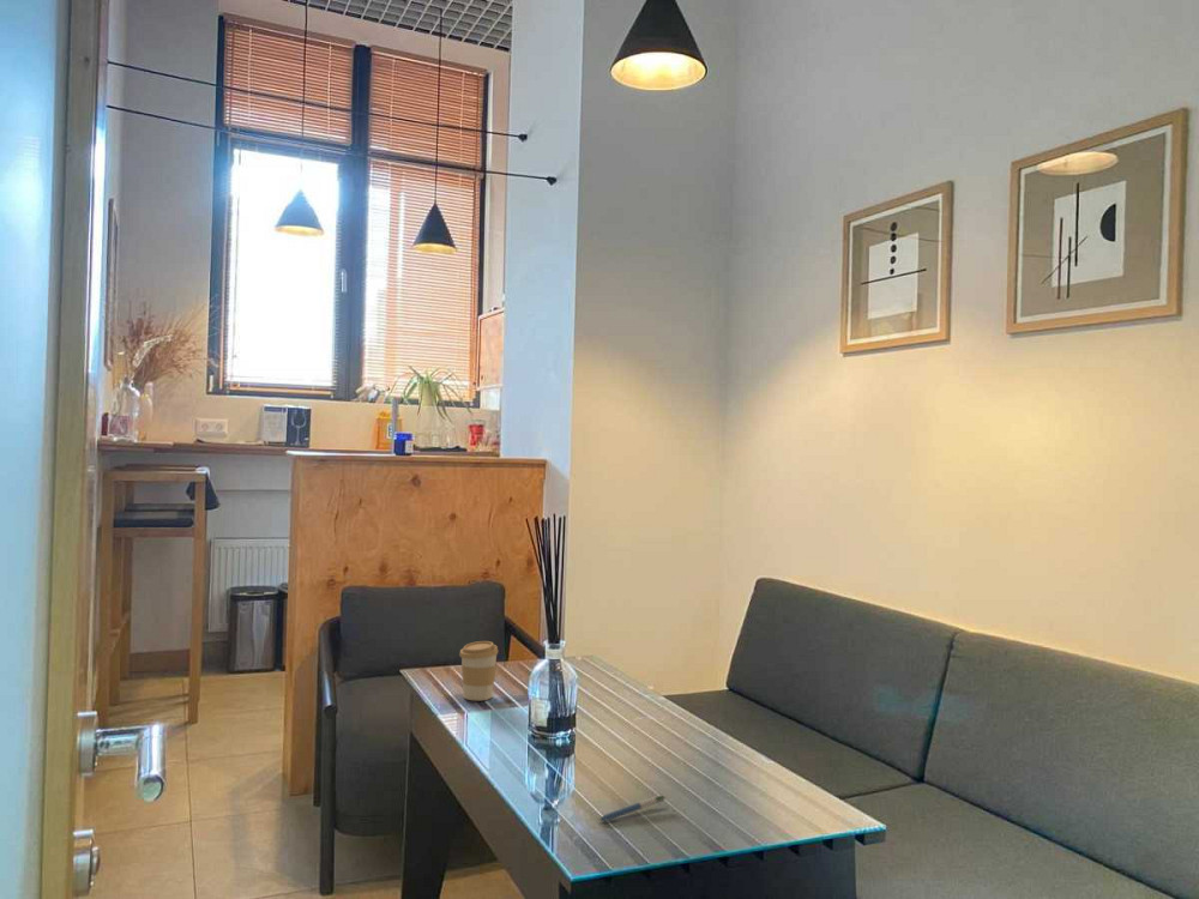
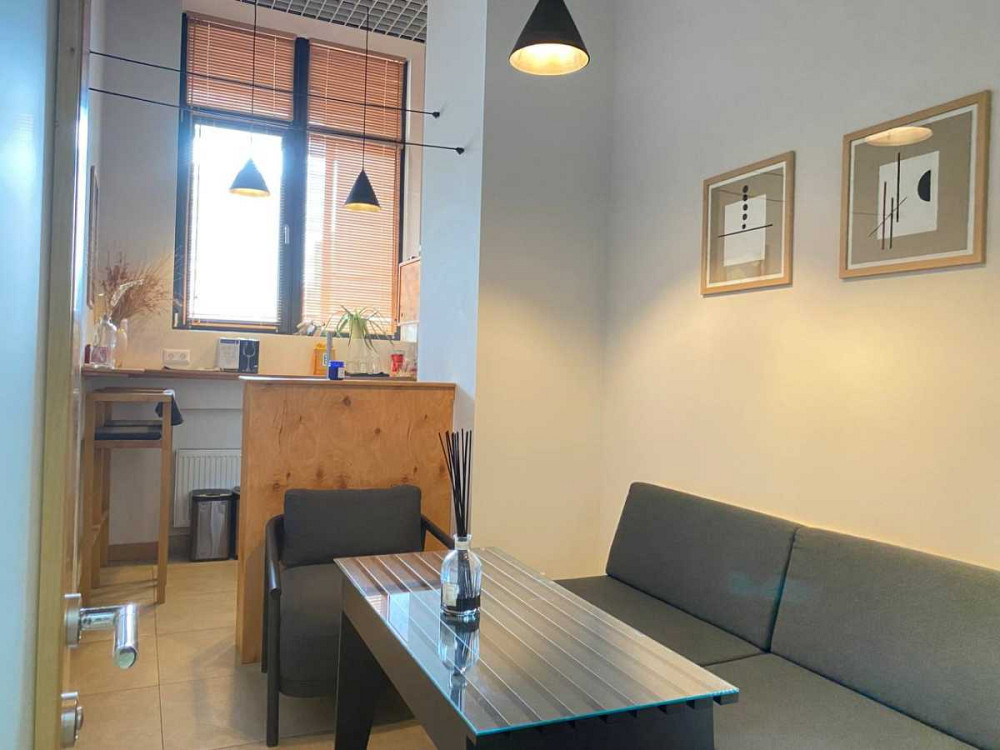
- coffee cup (478, 669)
- pen (632, 807)
